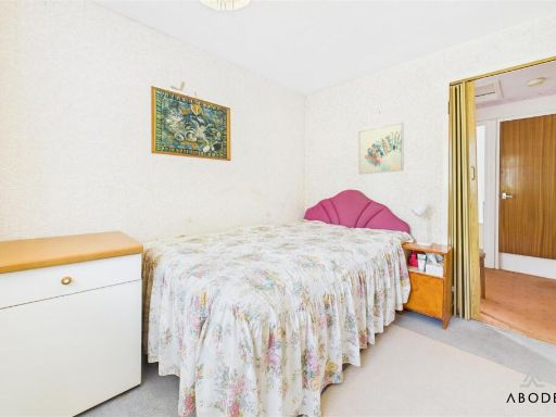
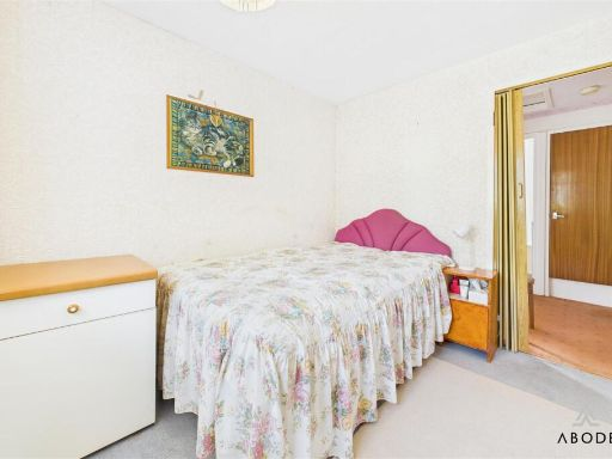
- wall art (379, 150)
